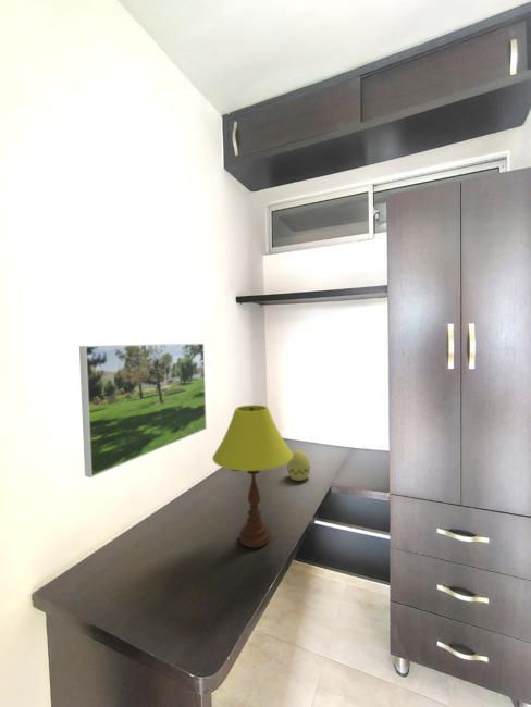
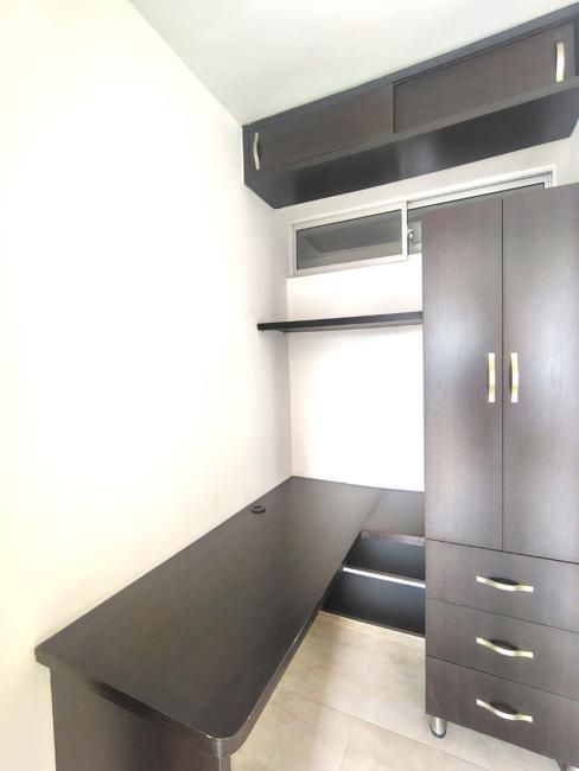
- table lamp (252, 472)
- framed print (156, 396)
- decorative egg (298, 463)
